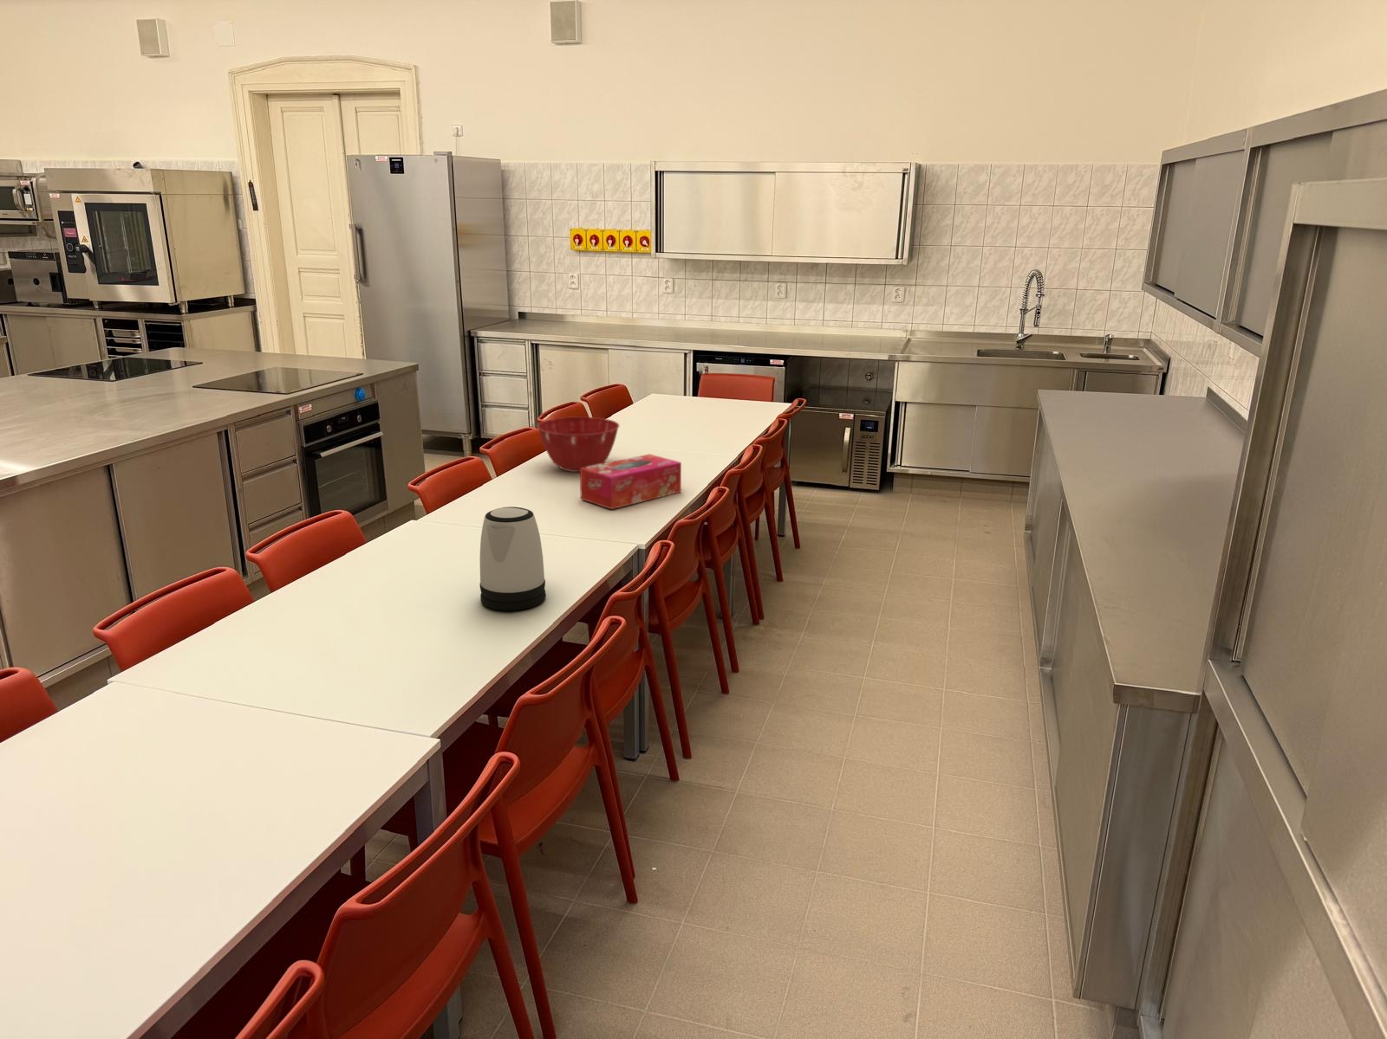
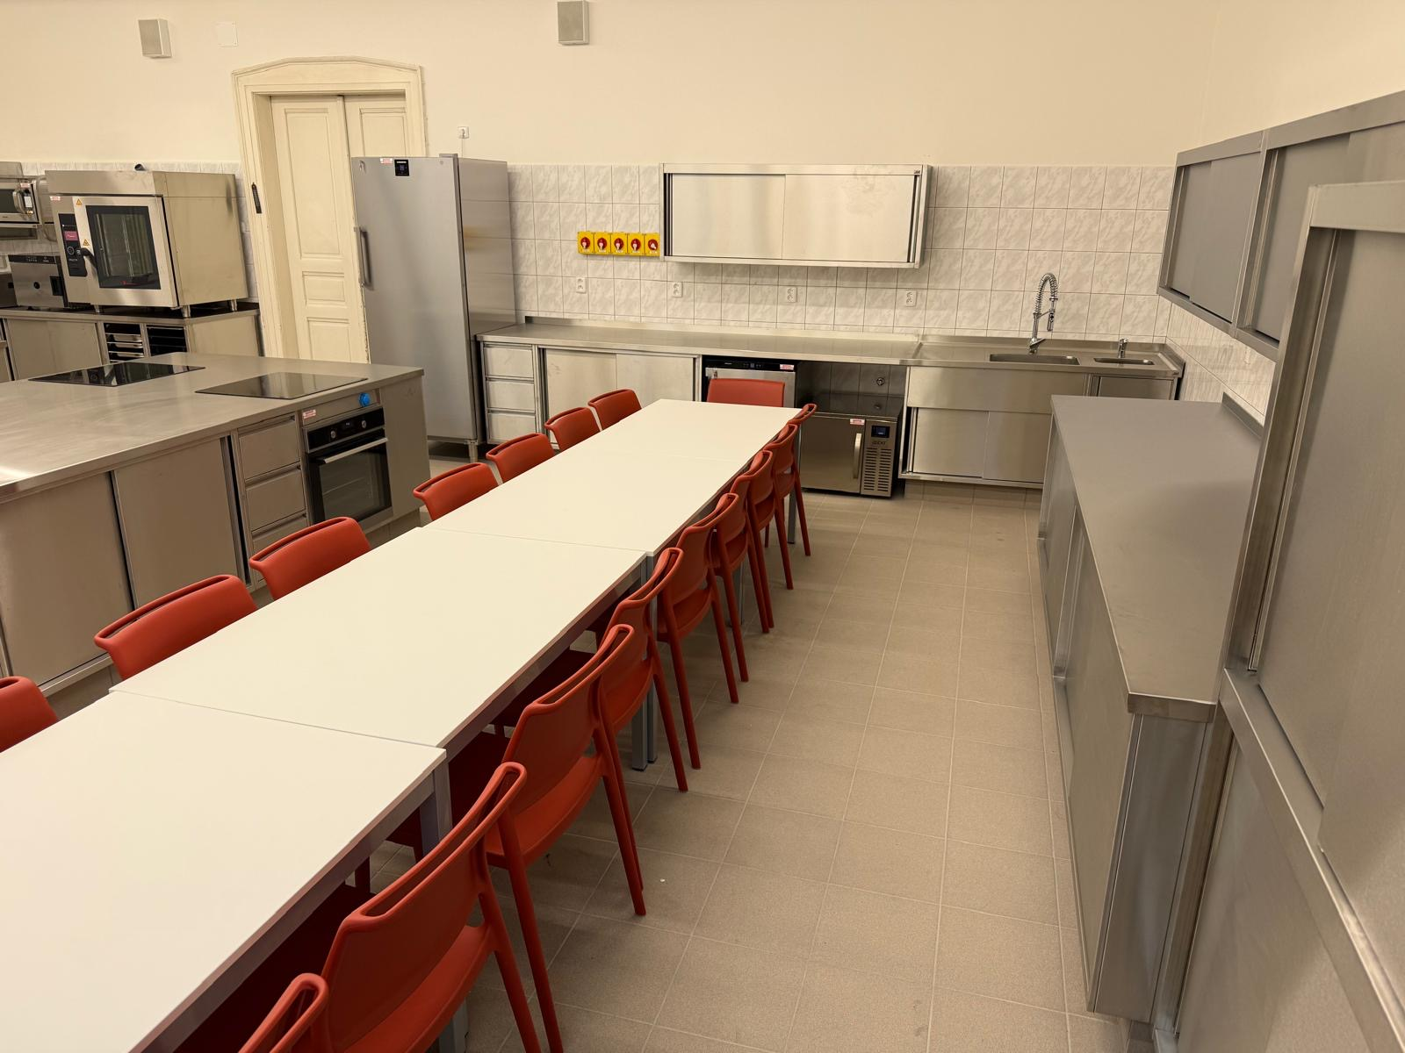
- tissue box (631, 480)
- kettle (514, 551)
- mixing bowl (578, 446)
